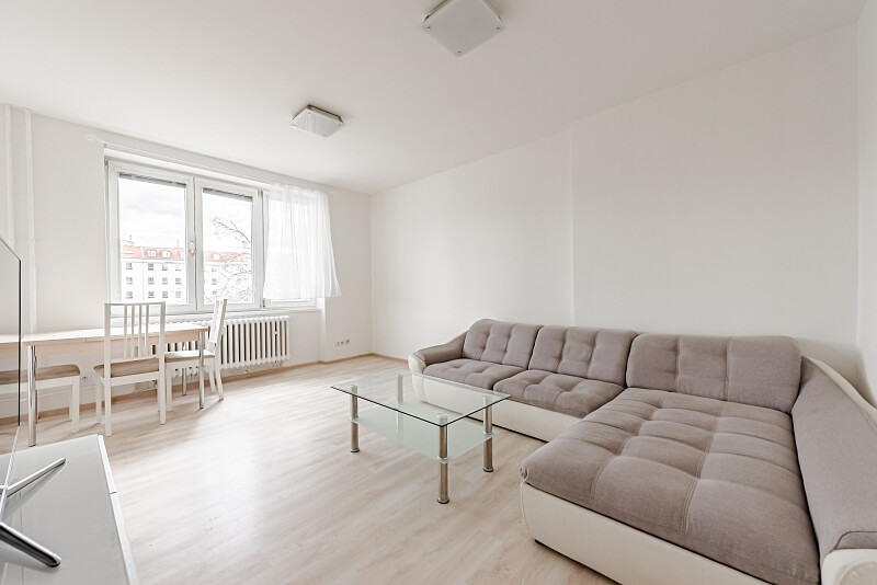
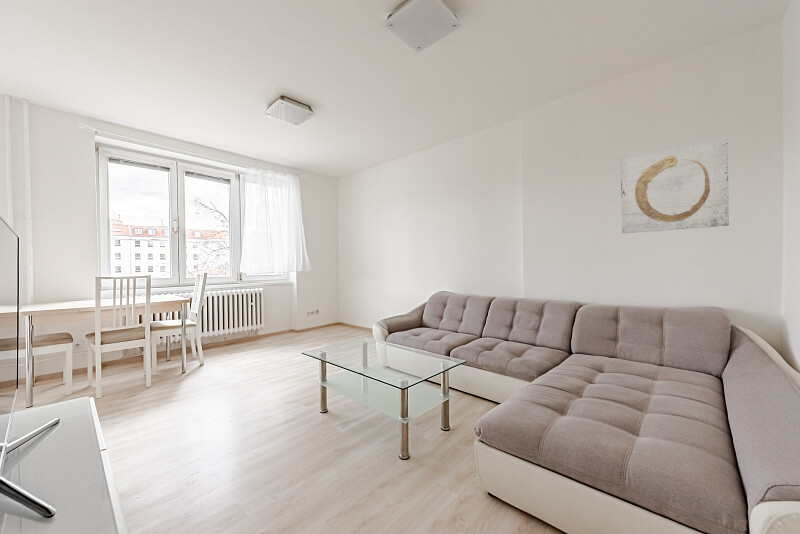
+ wall art (670, 189)
